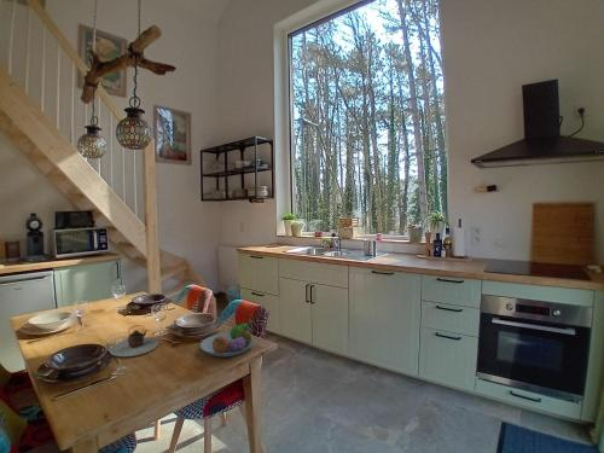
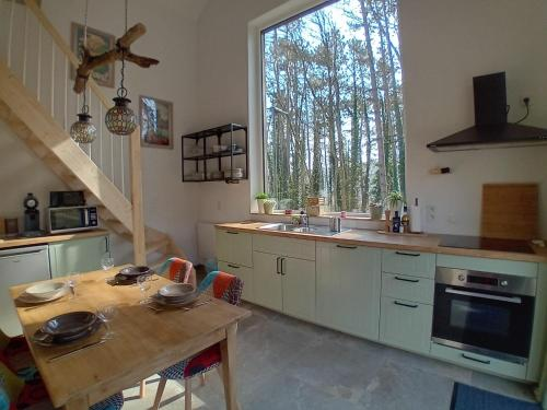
- fruit bowl (230, 336)
- teapot (134, 336)
